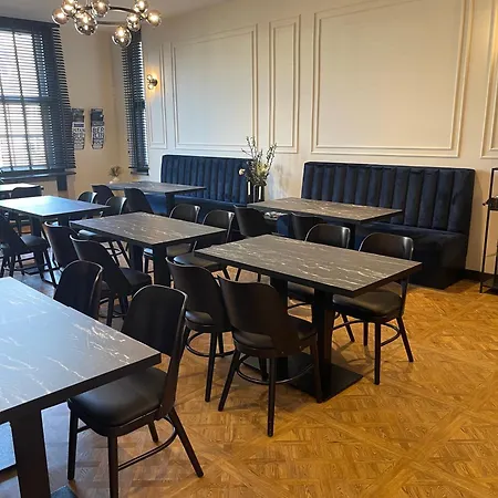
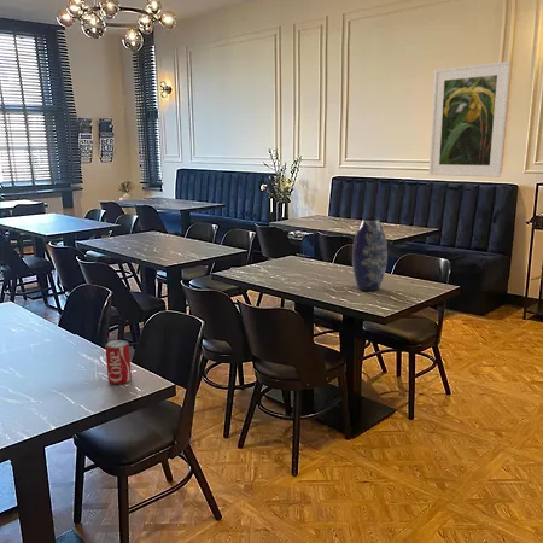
+ vase (369, 255)
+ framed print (466, 122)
+ beverage can (118, 362)
